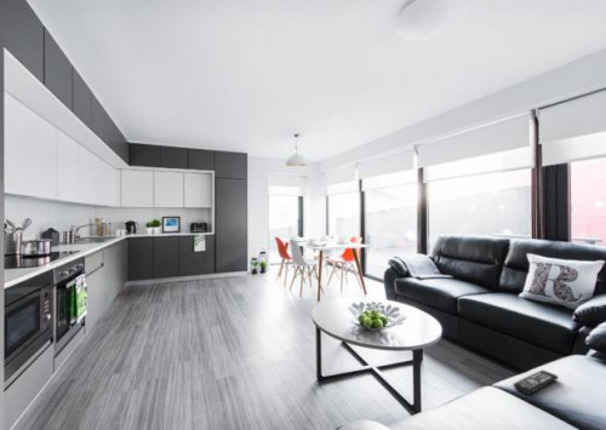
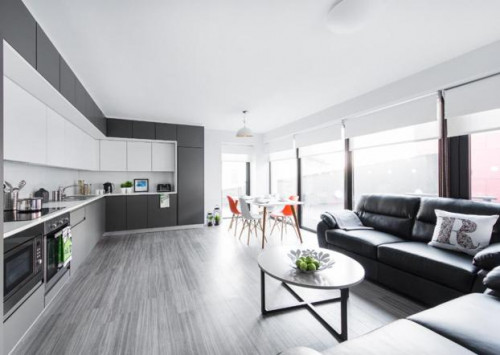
- remote control (536, 382)
